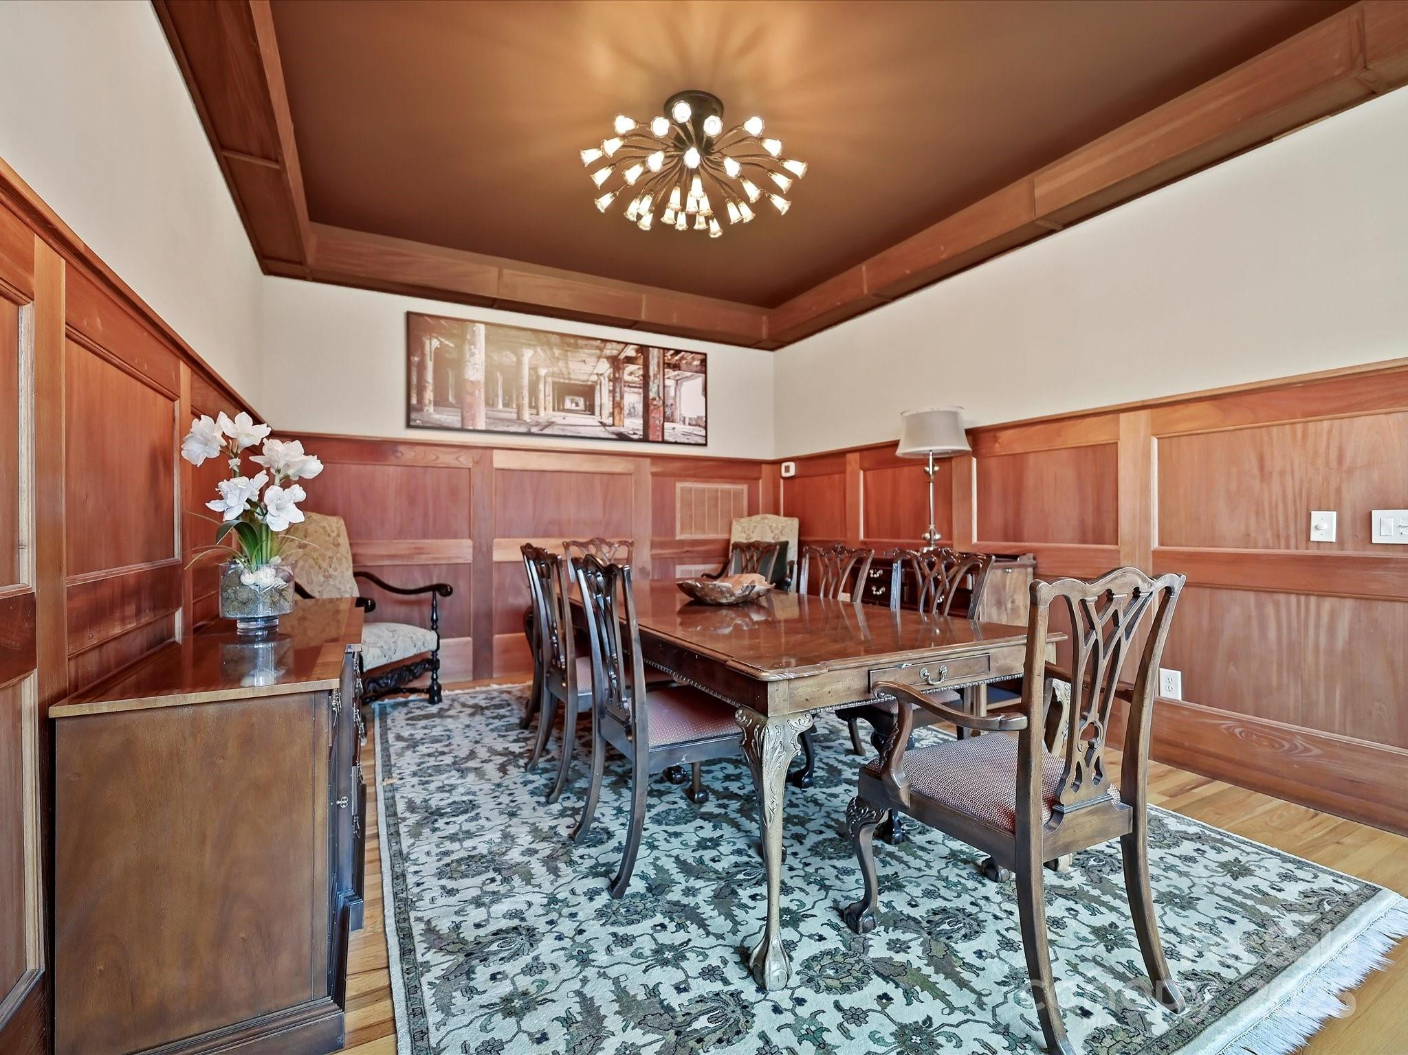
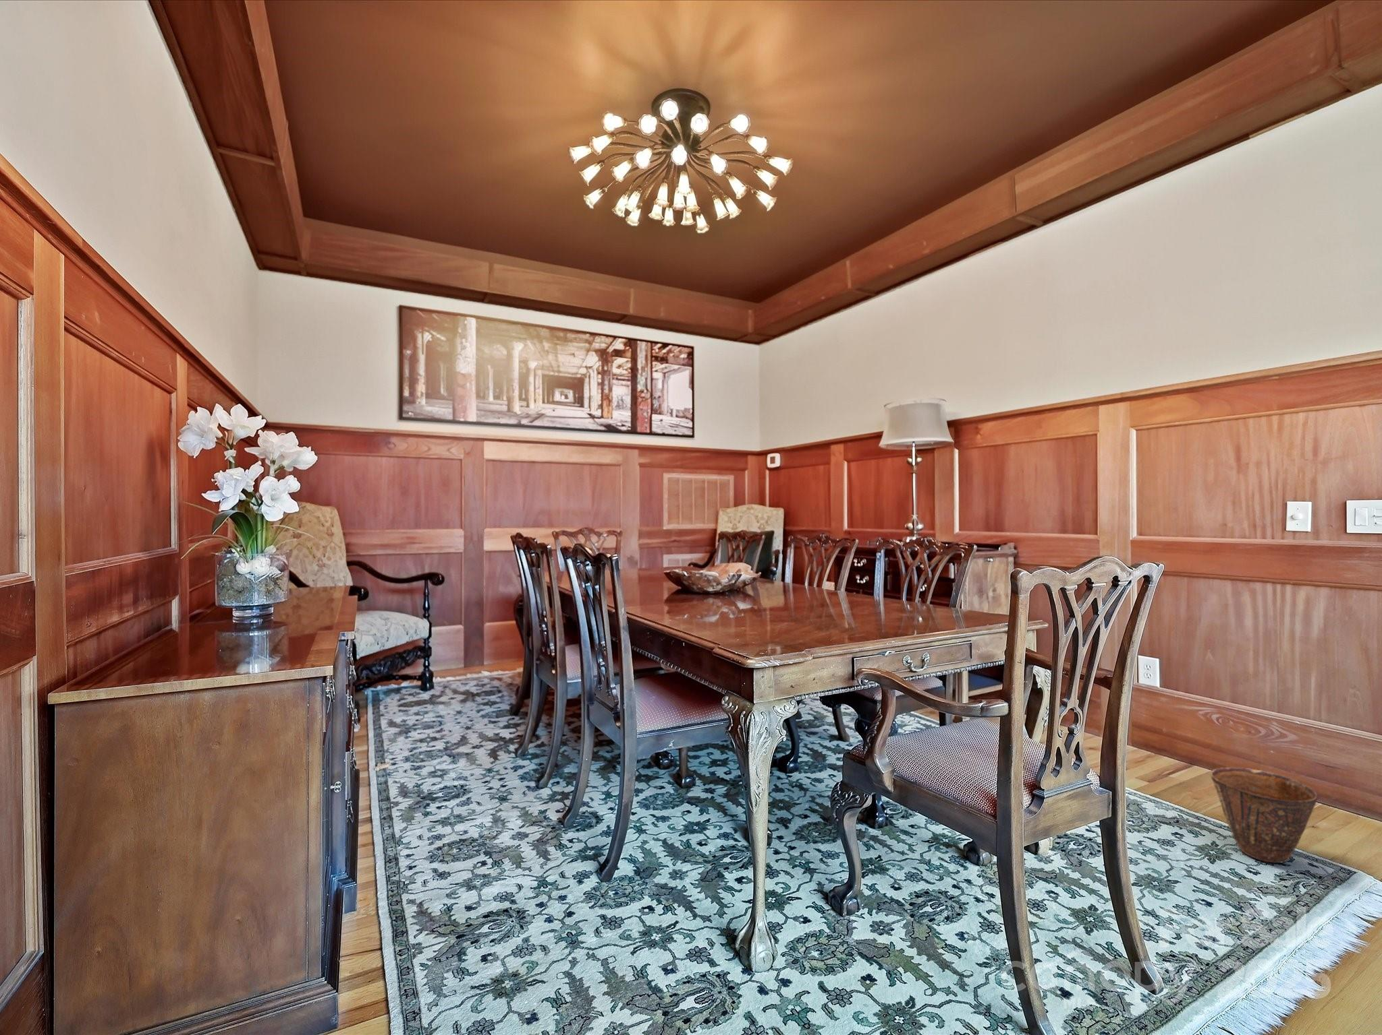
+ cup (1262, 818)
